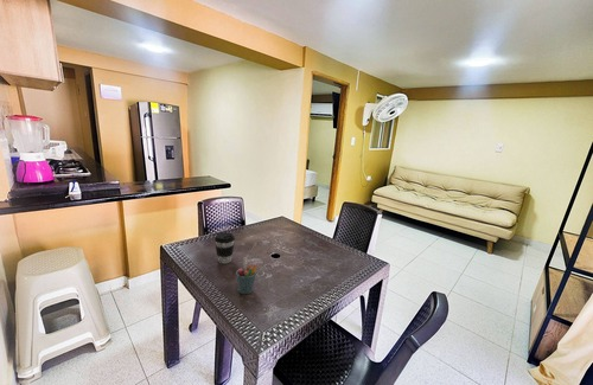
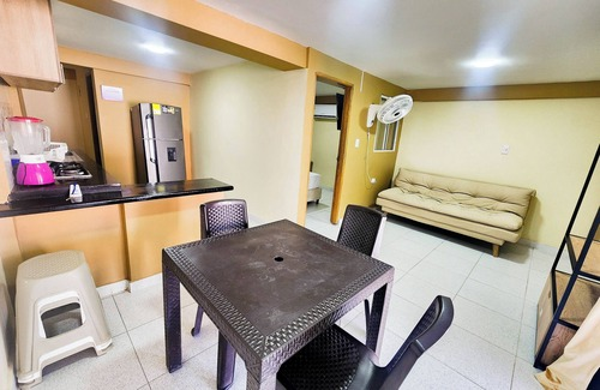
- pen holder (246, 276)
- coffee cup (224, 248)
